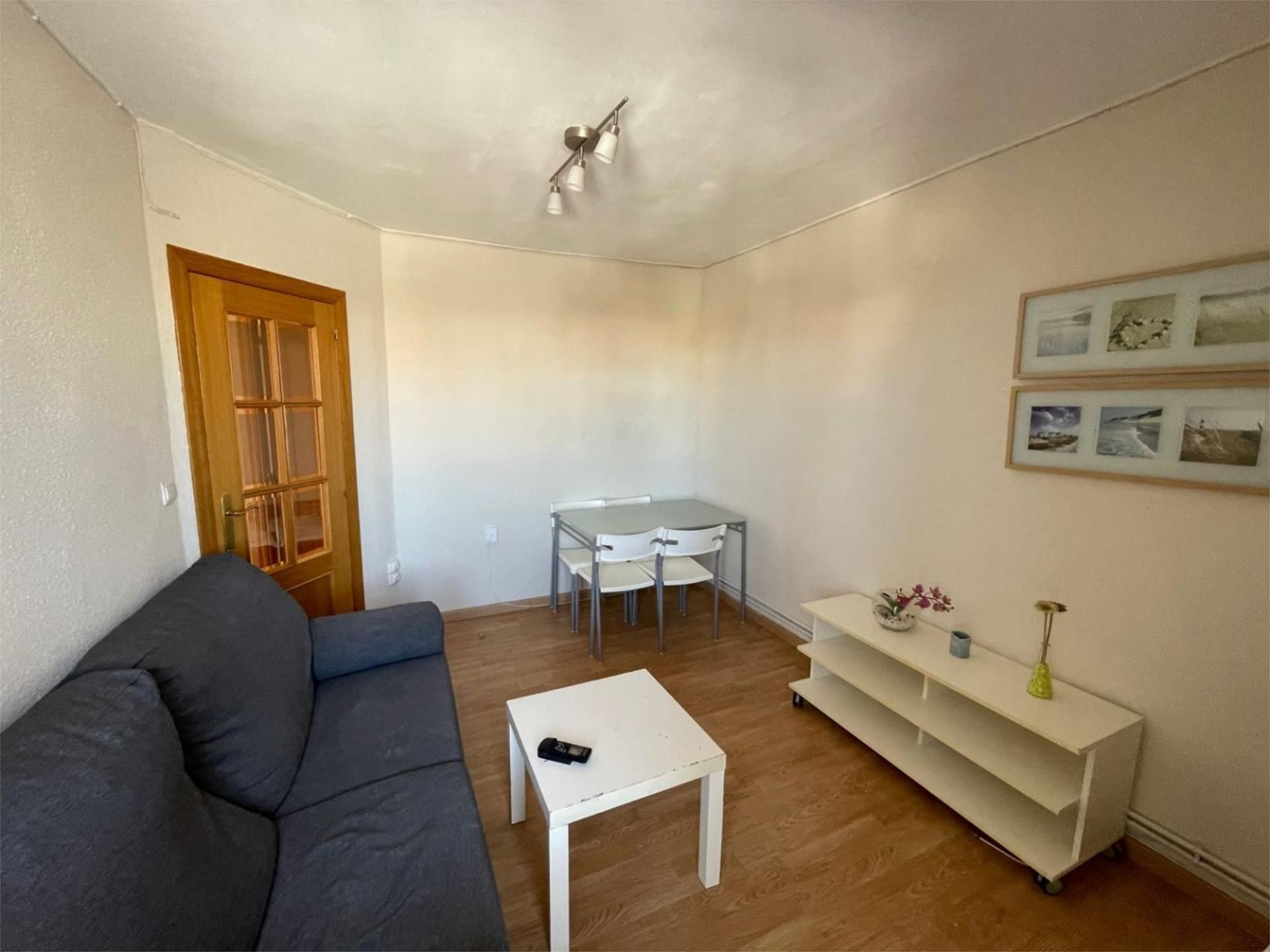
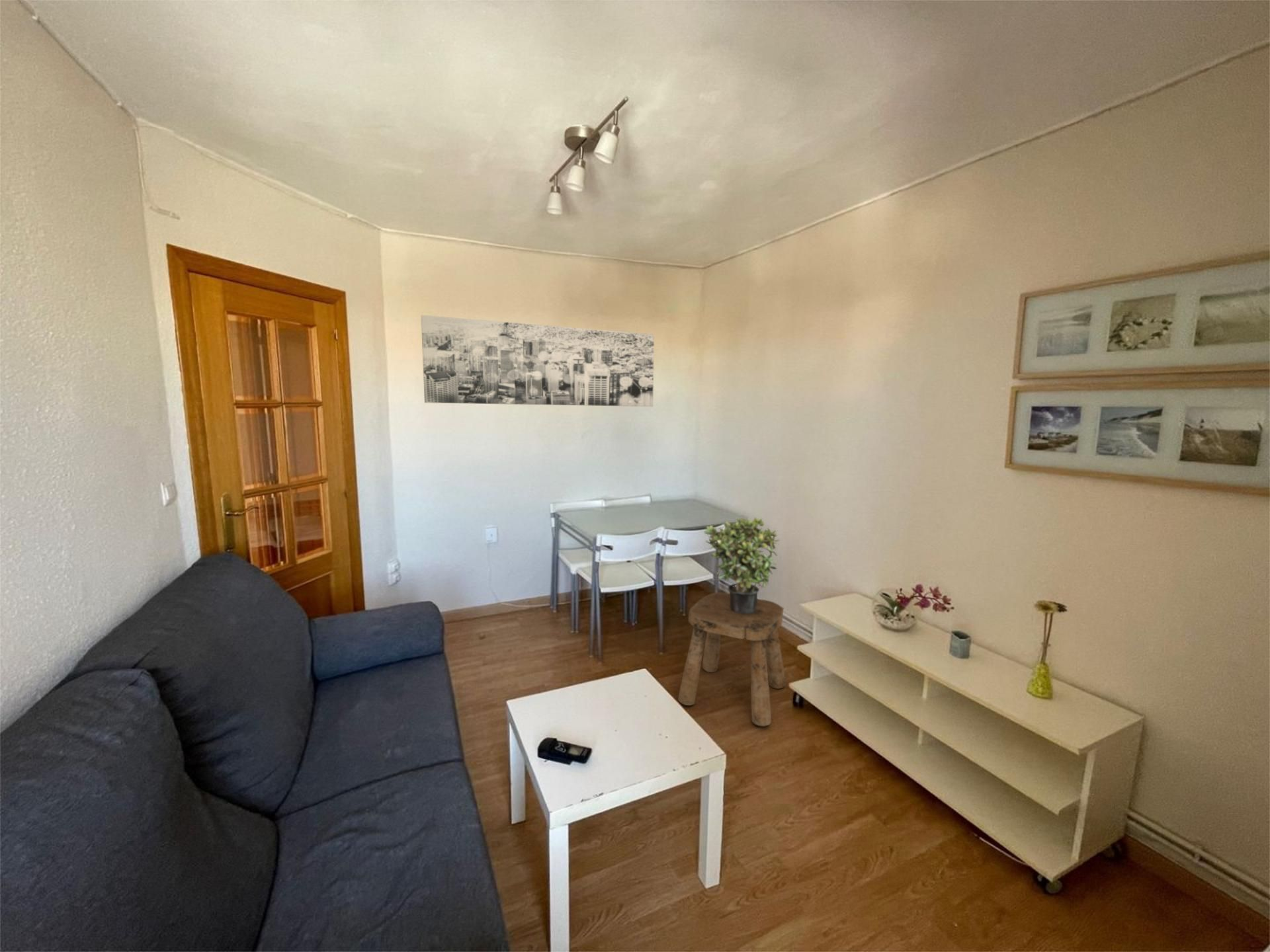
+ potted plant (738, 563)
+ wall art (548, 366)
+ stool (738, 638)
